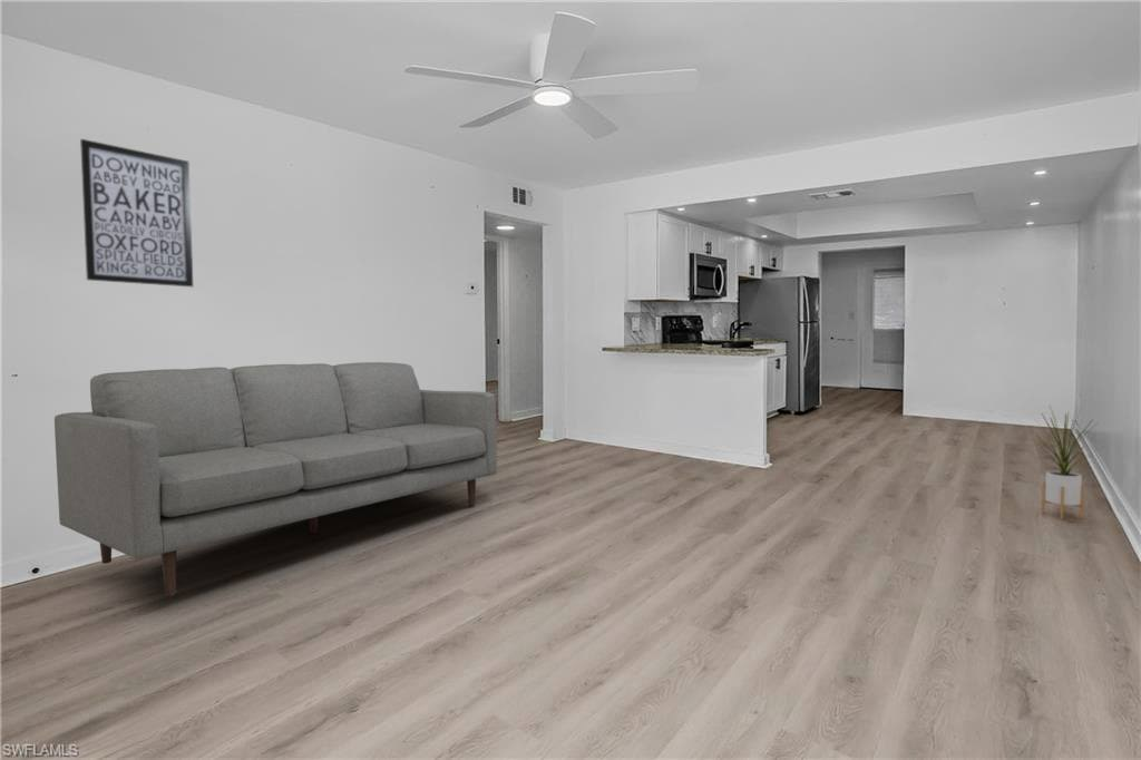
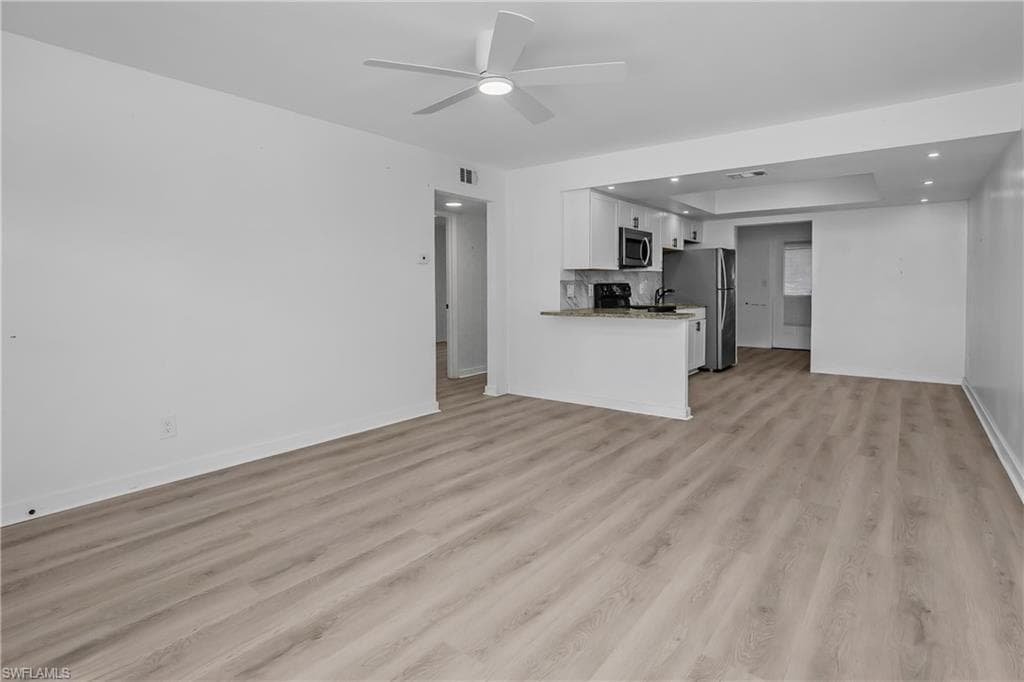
- house plant (1065, 460)
- wall art (139, 217)
- sofa (312, 449)
